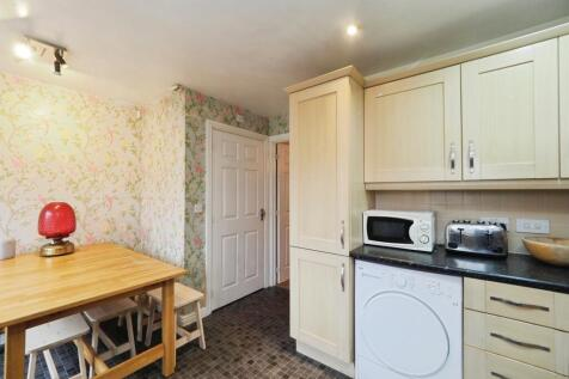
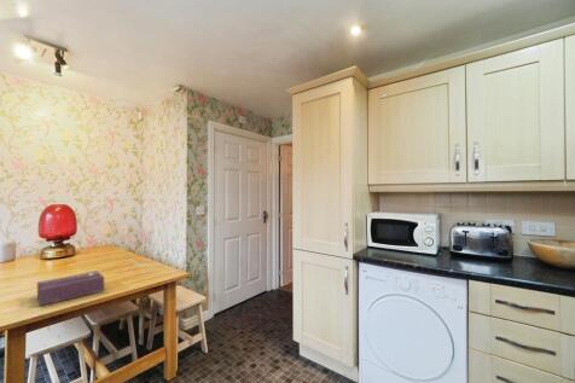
+ tissue box (71, 286)
